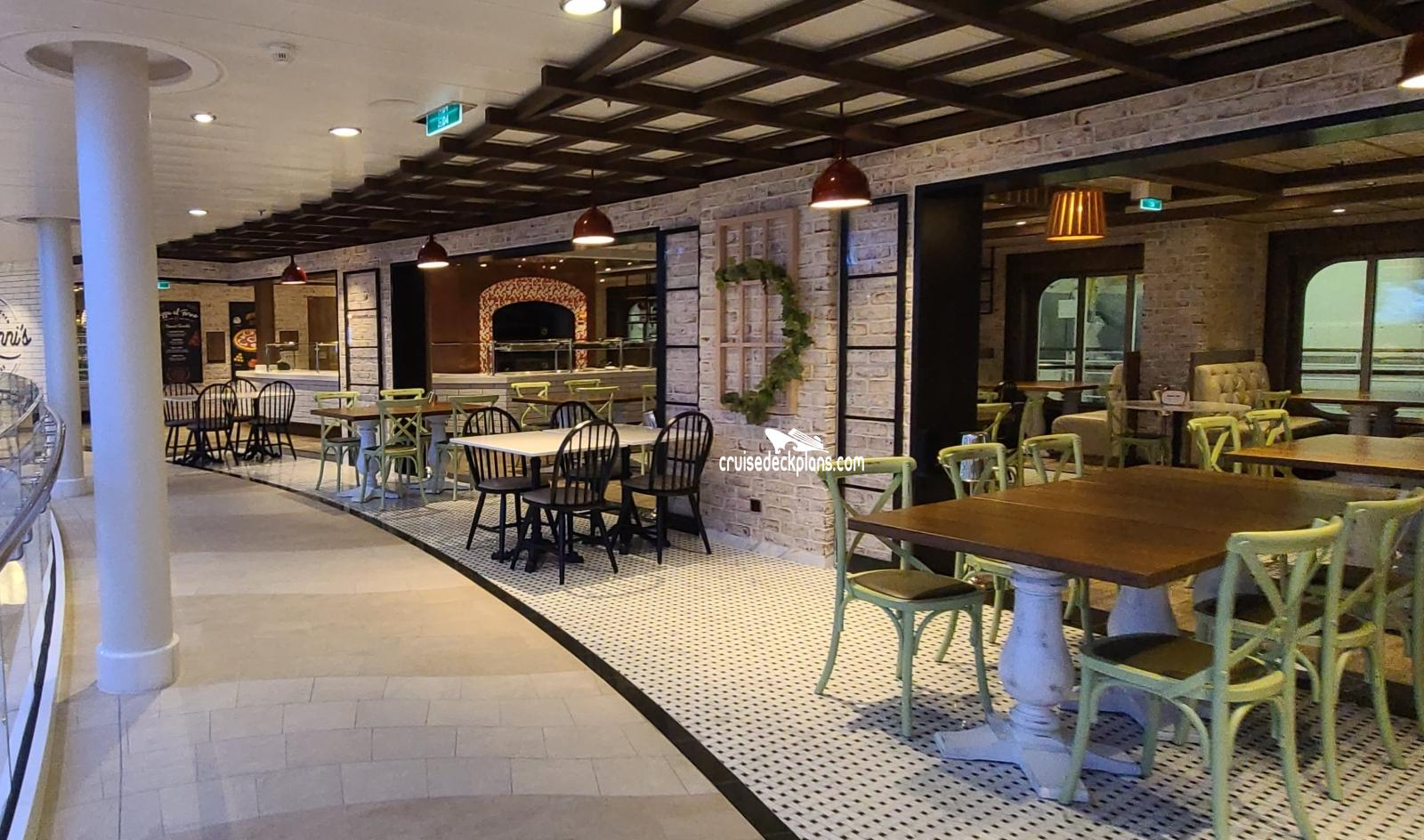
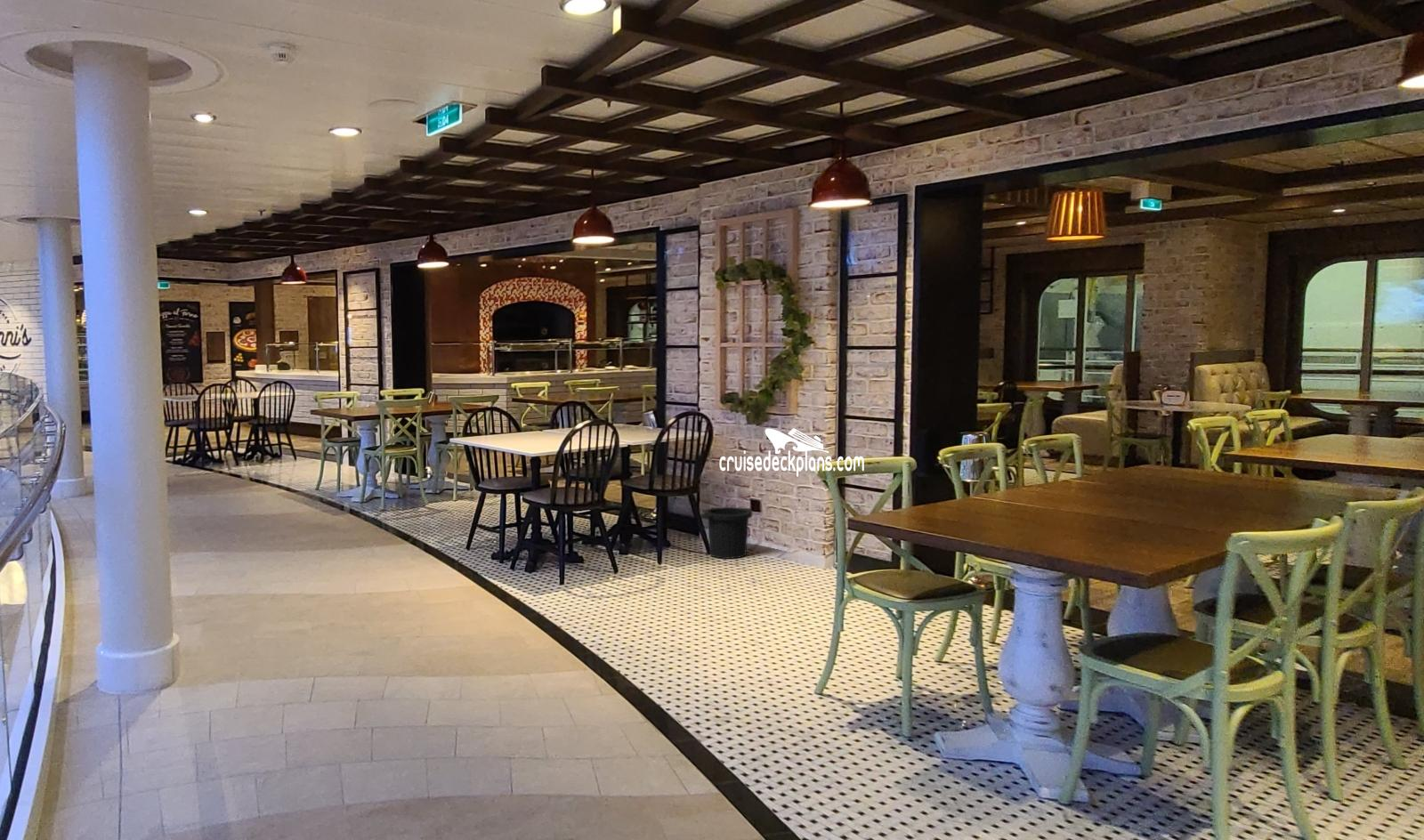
+ trash can (728, 532)
